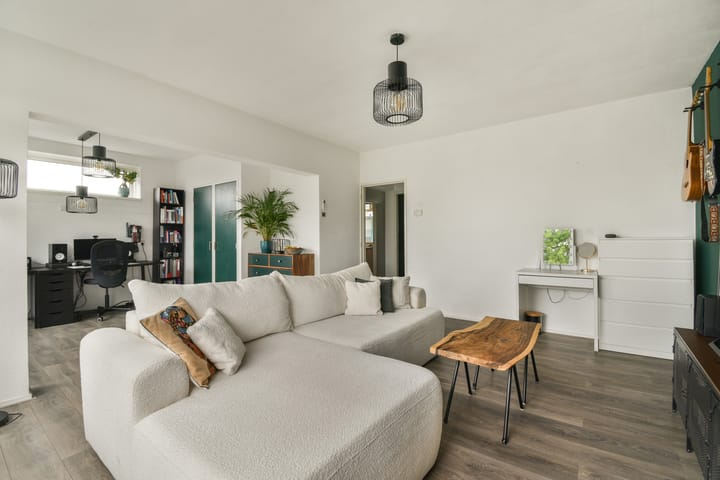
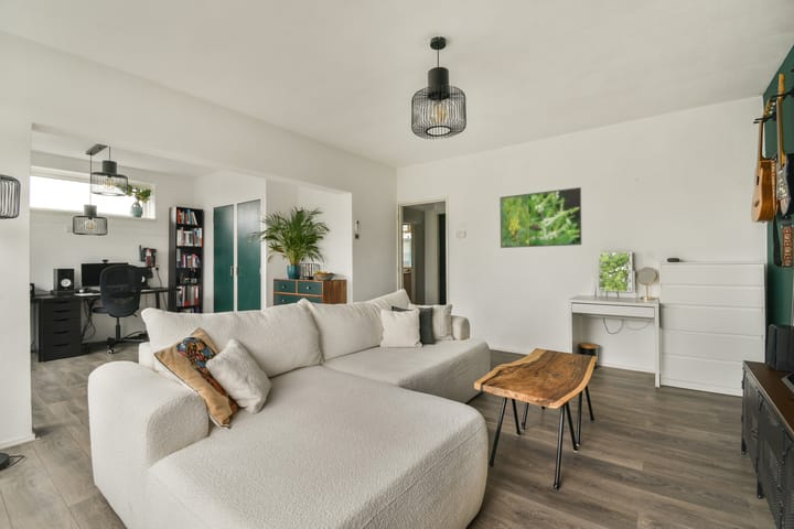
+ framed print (538, 219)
